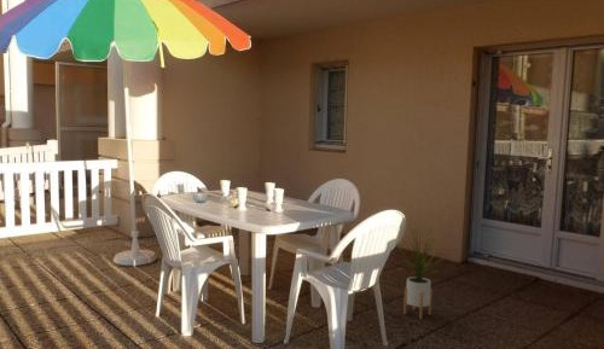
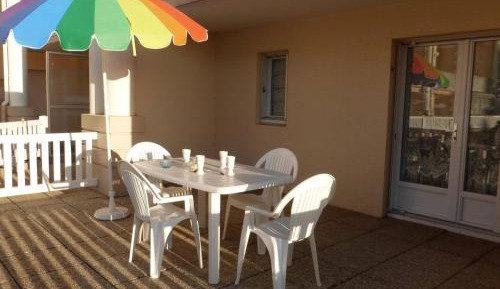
- house plant (420, 269)
